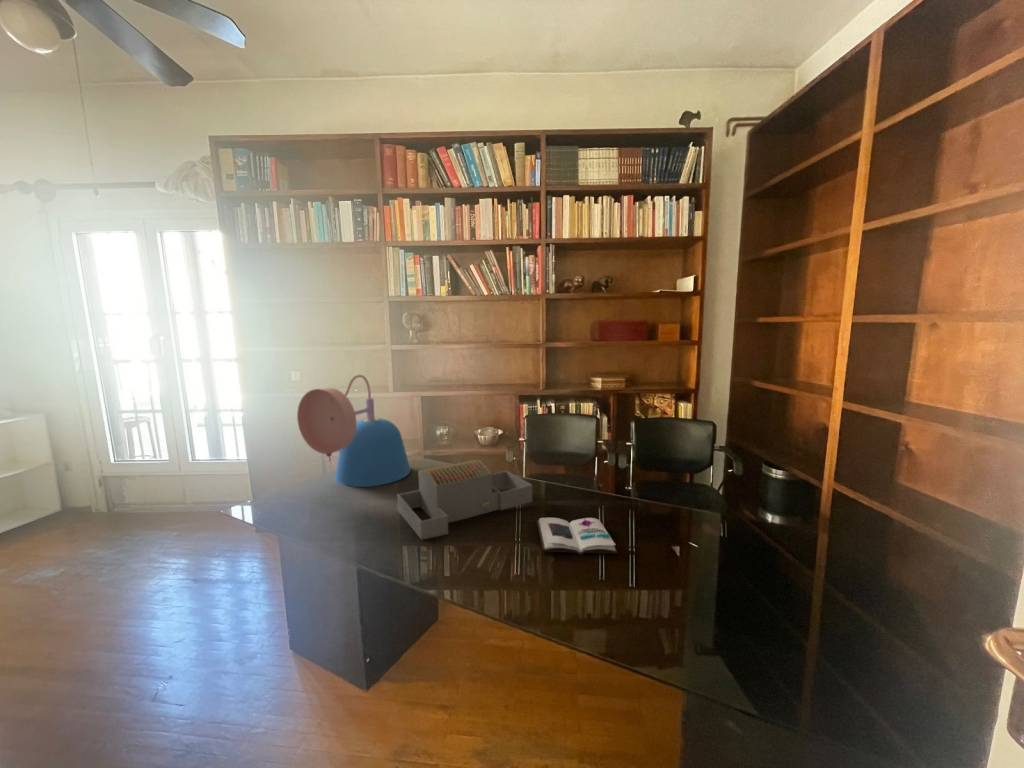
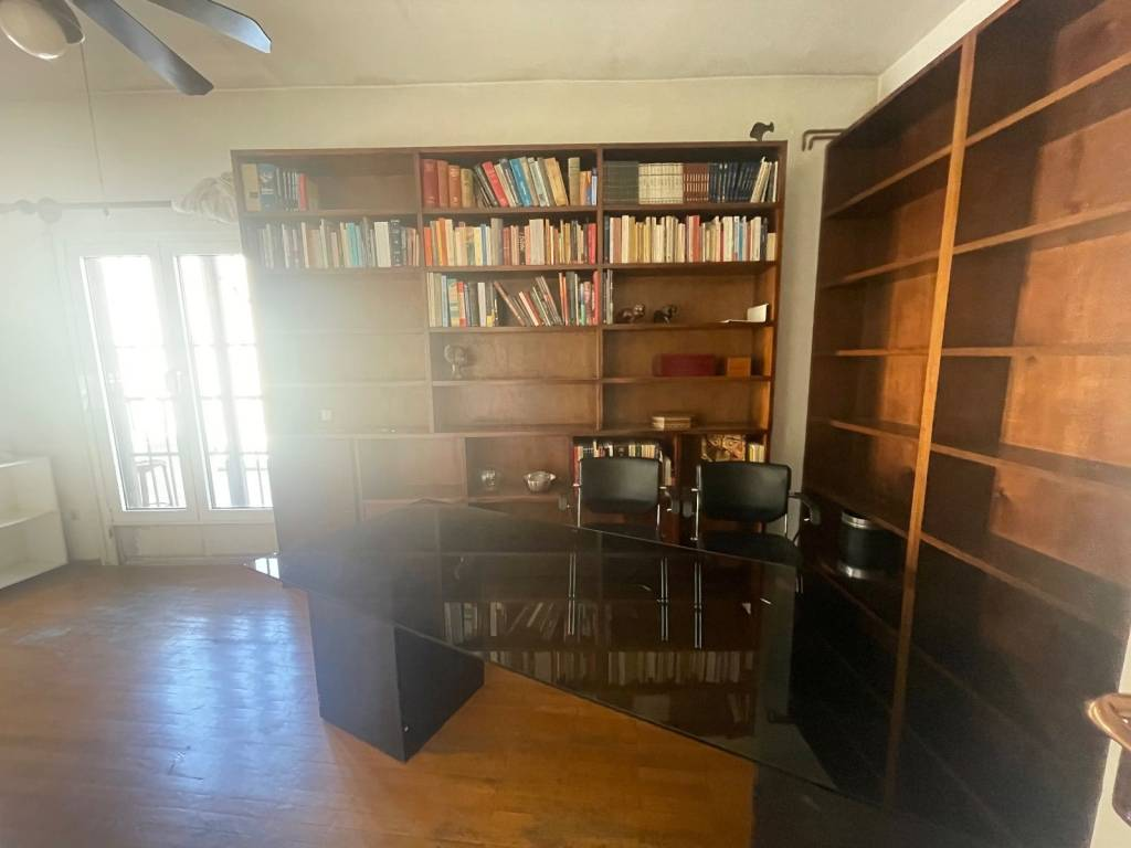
- desk lamp (362, 426)
- architectural model (469, 488)
- book (574, 533)
